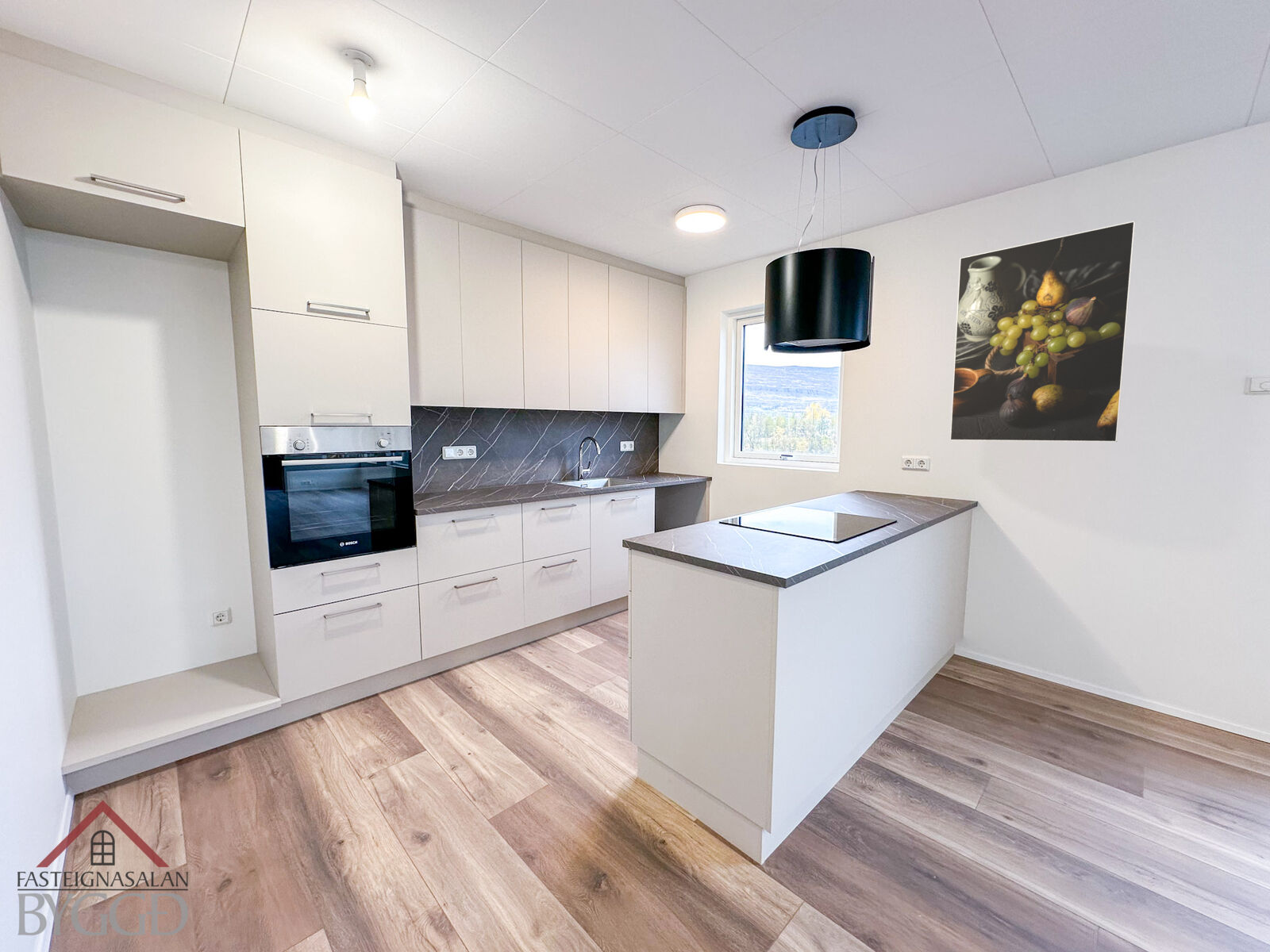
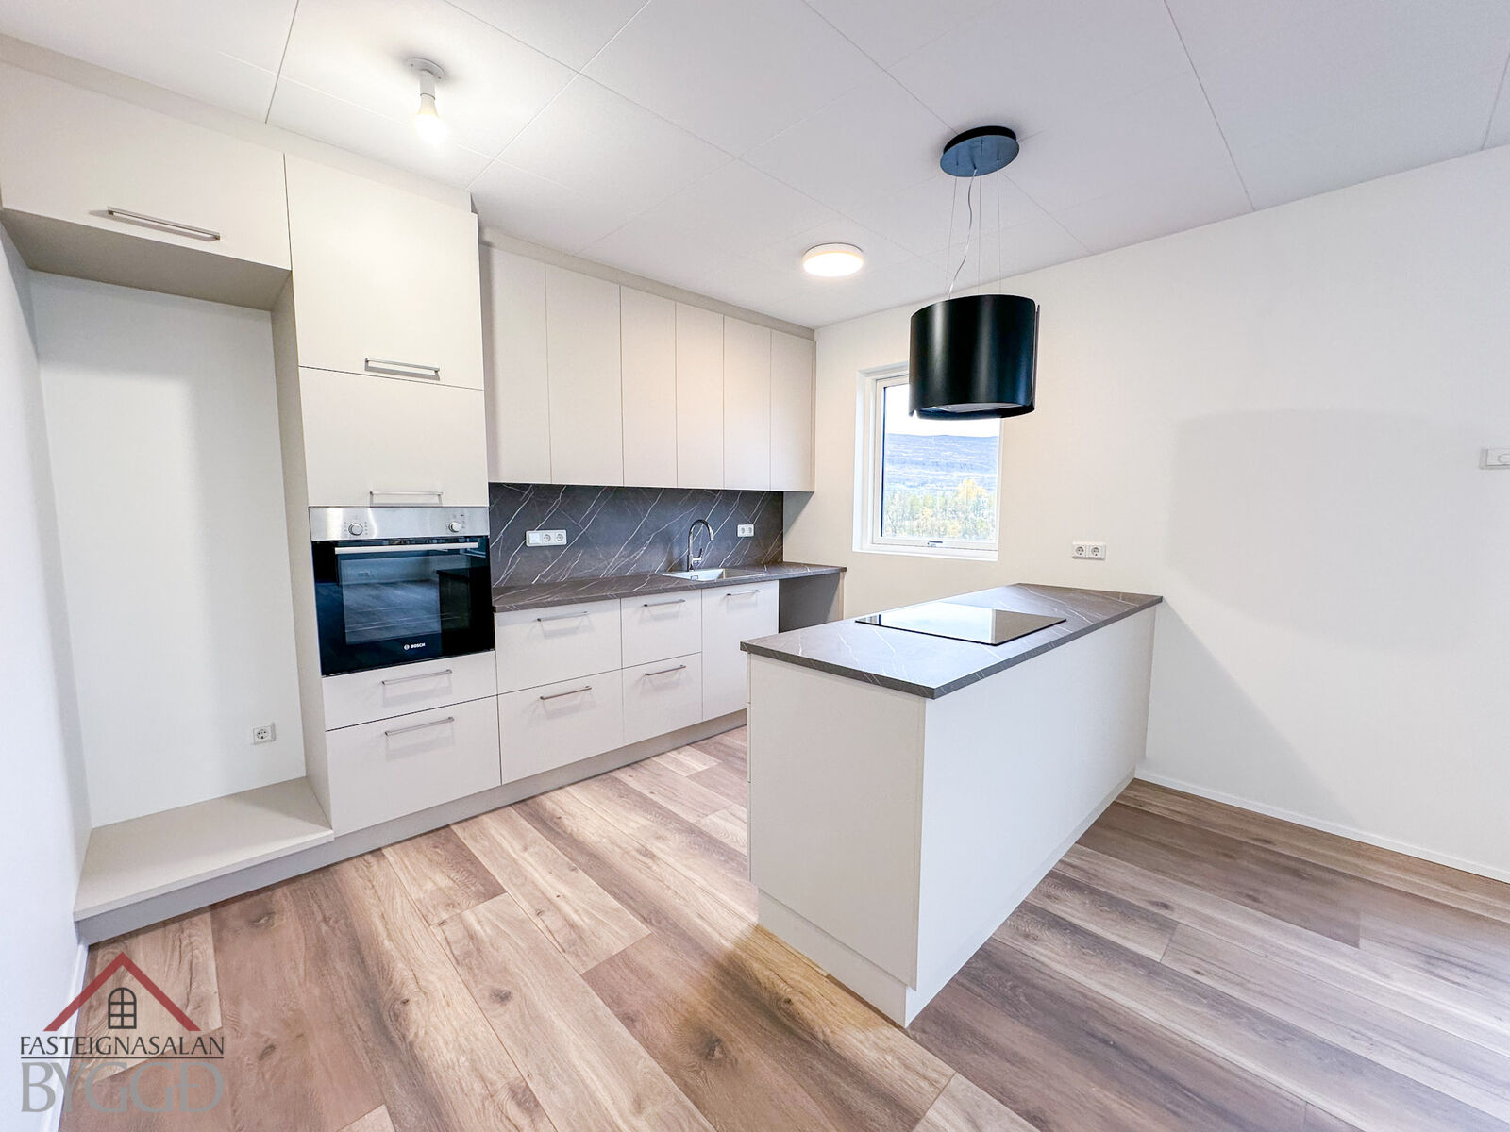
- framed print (1033, 343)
